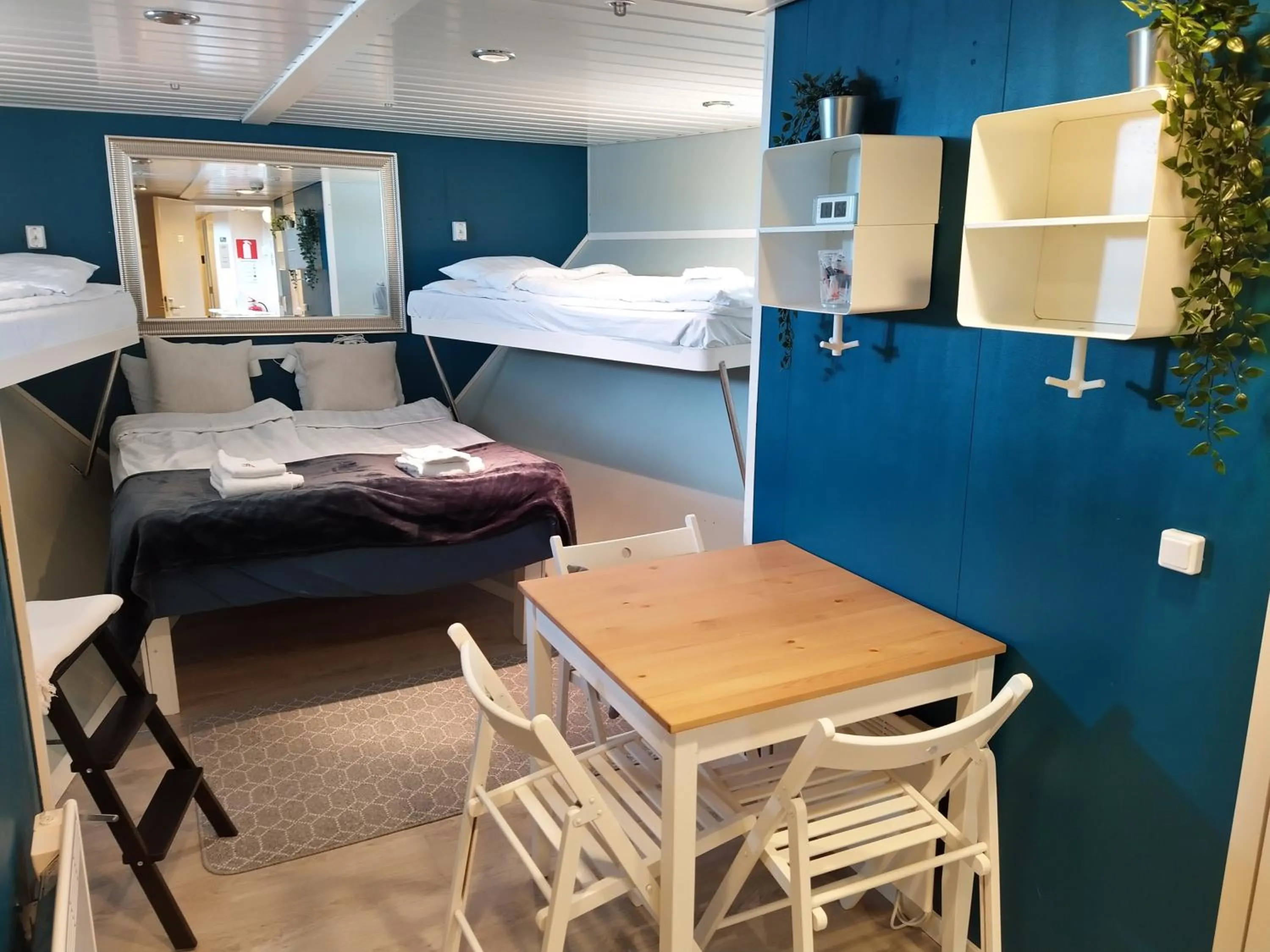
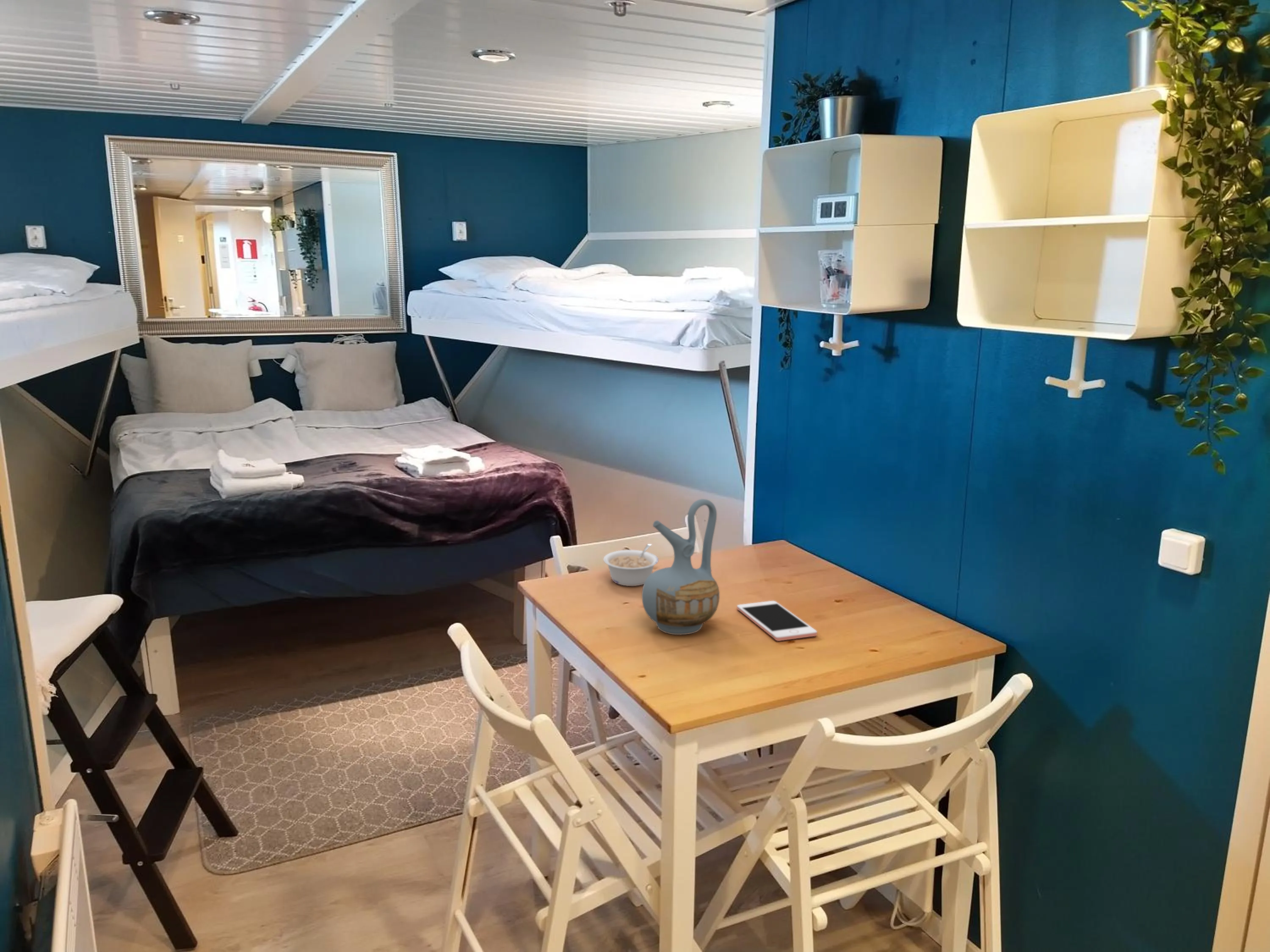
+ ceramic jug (681, 565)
+ cell phone (775, 619)
+ legume (630, 566)
